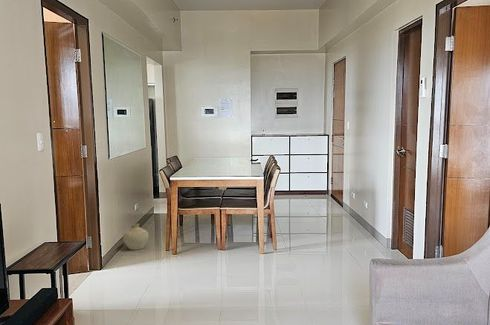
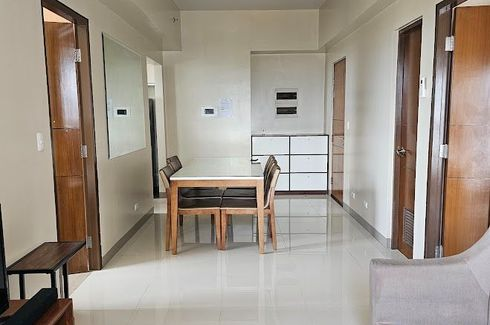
- ceramic jug (135, 235)
